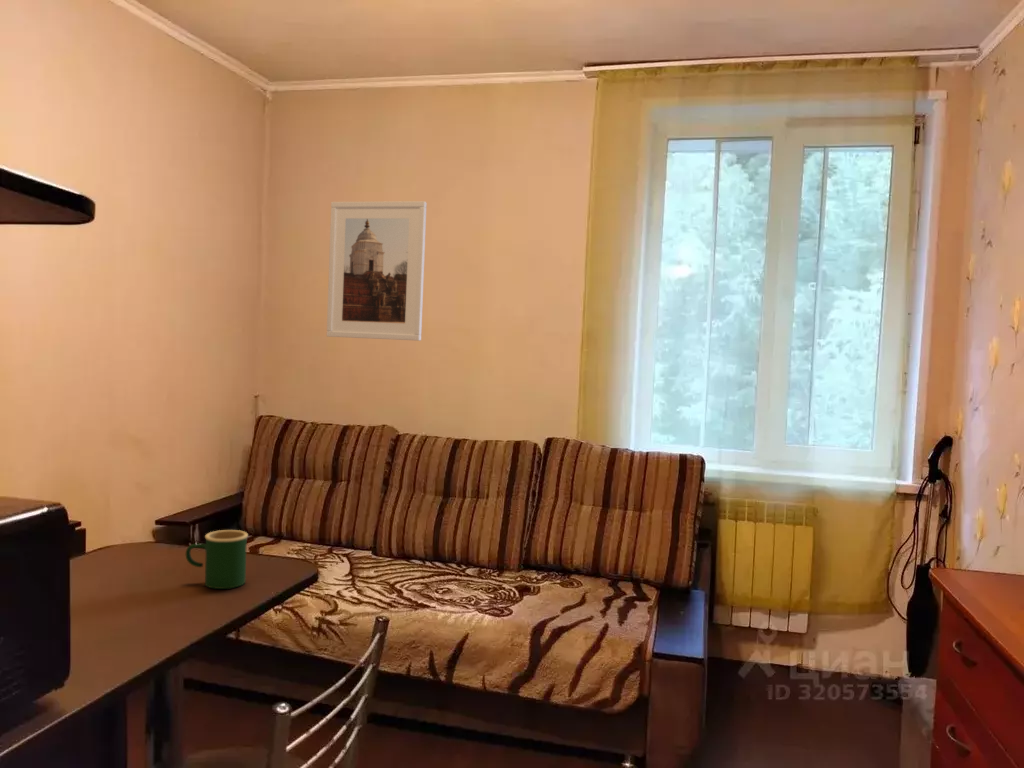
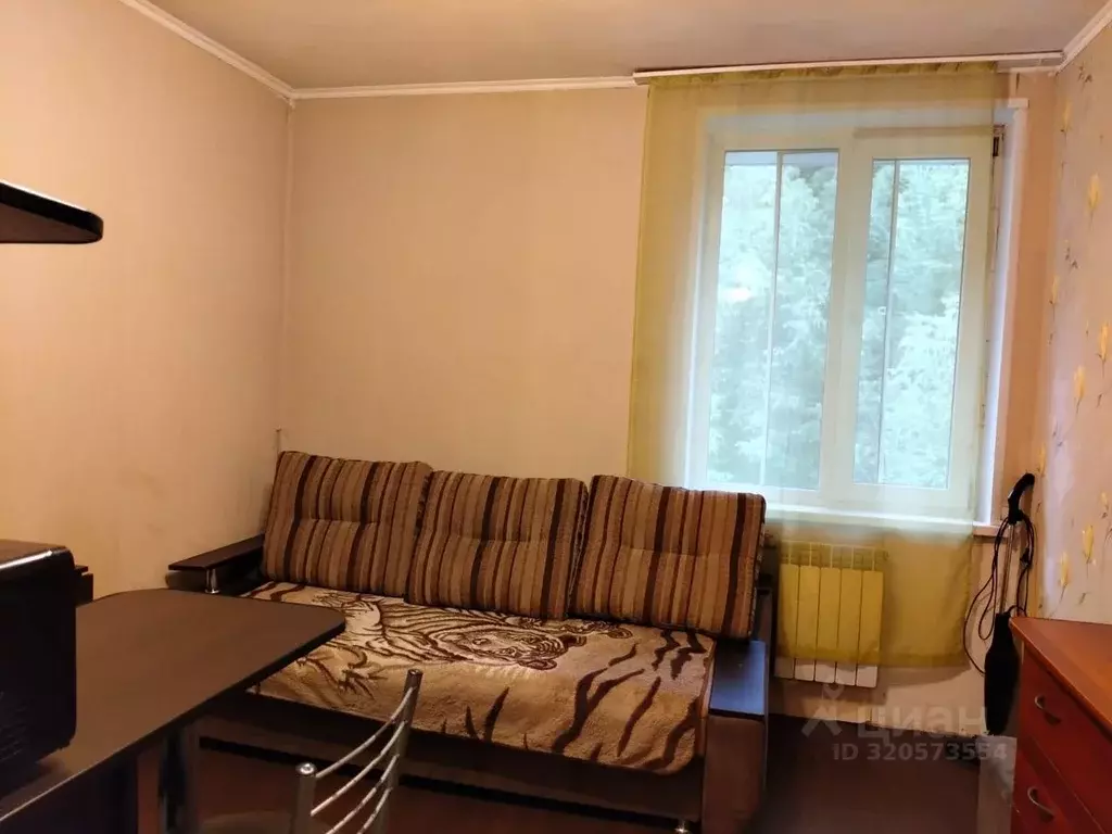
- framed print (375, 270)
- mug (216, 558)
